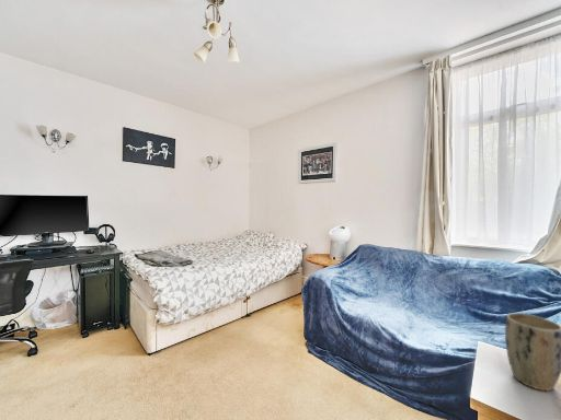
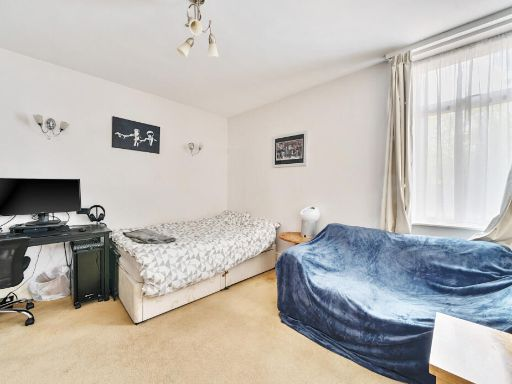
- plant pot (533, 350)
